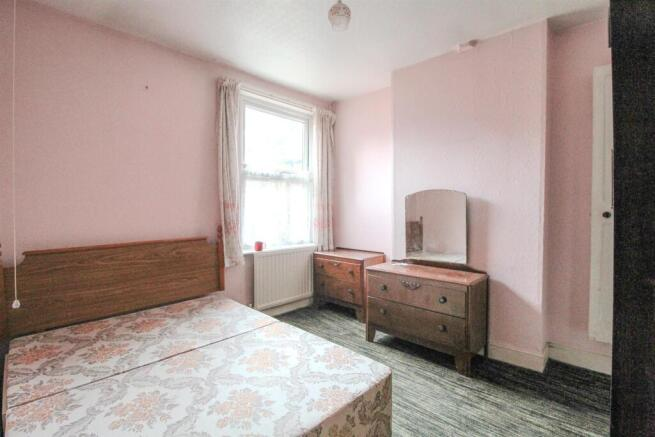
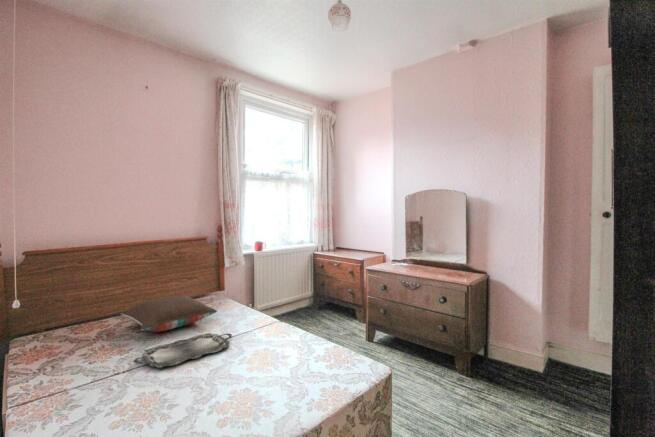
+ serving tray (187, 348)
+ pillow (169, 312)
